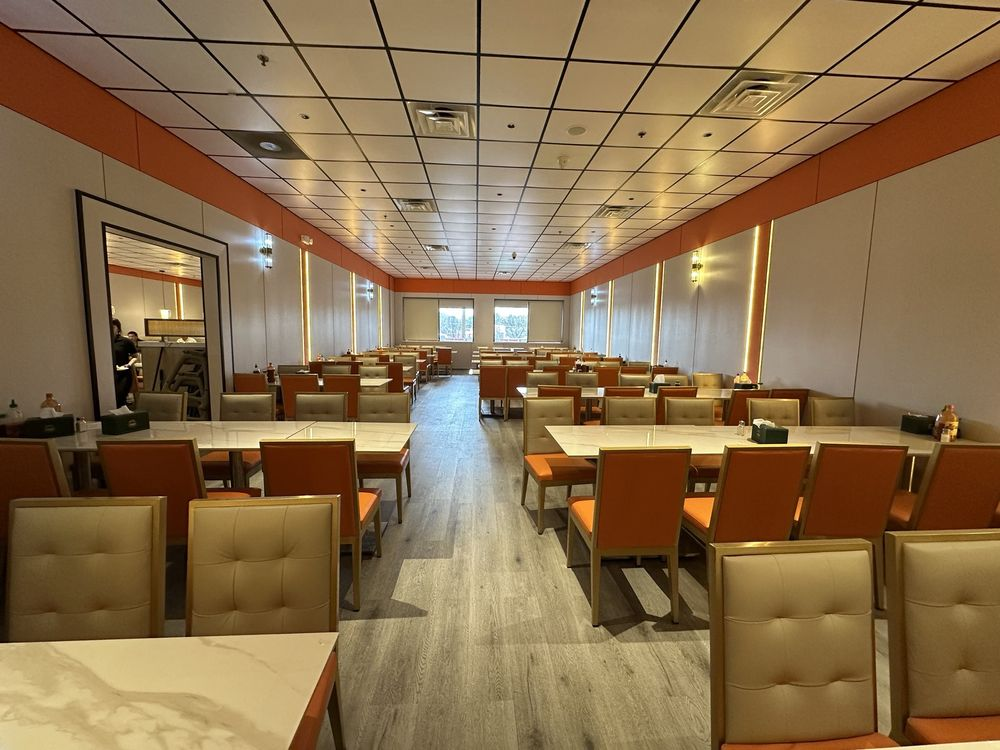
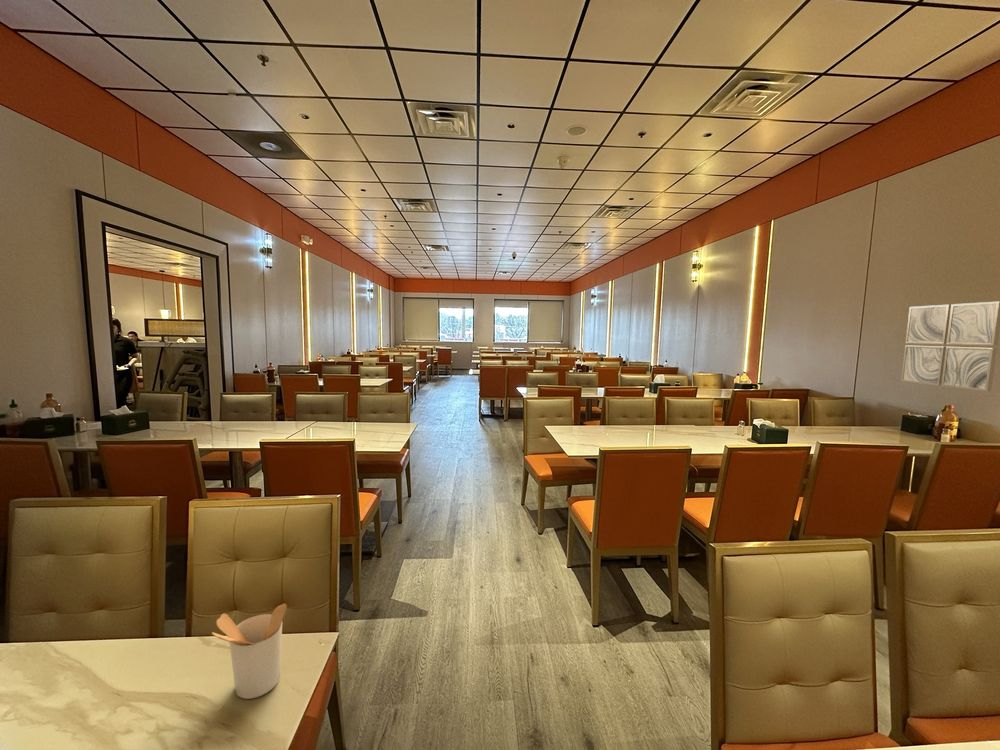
+ wall art (946, 347)
+ utensil holder (248, 652)
